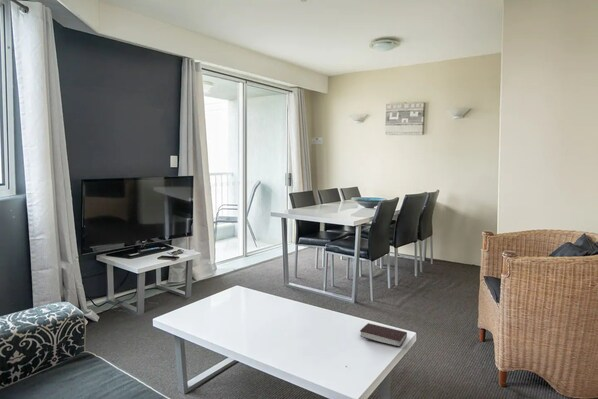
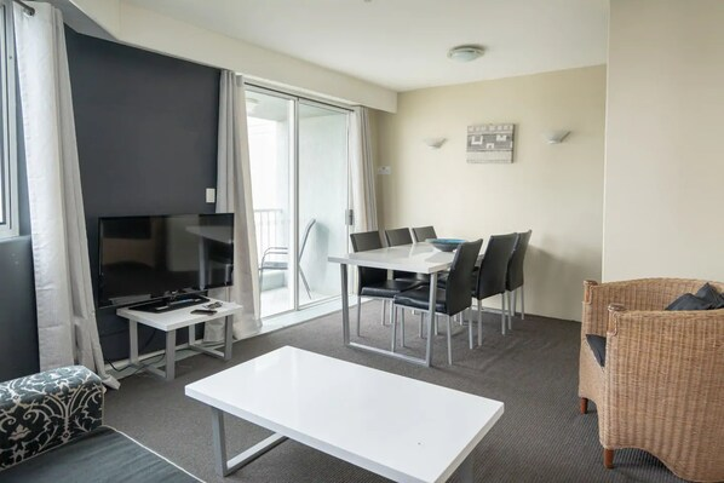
- book (383, 333)
